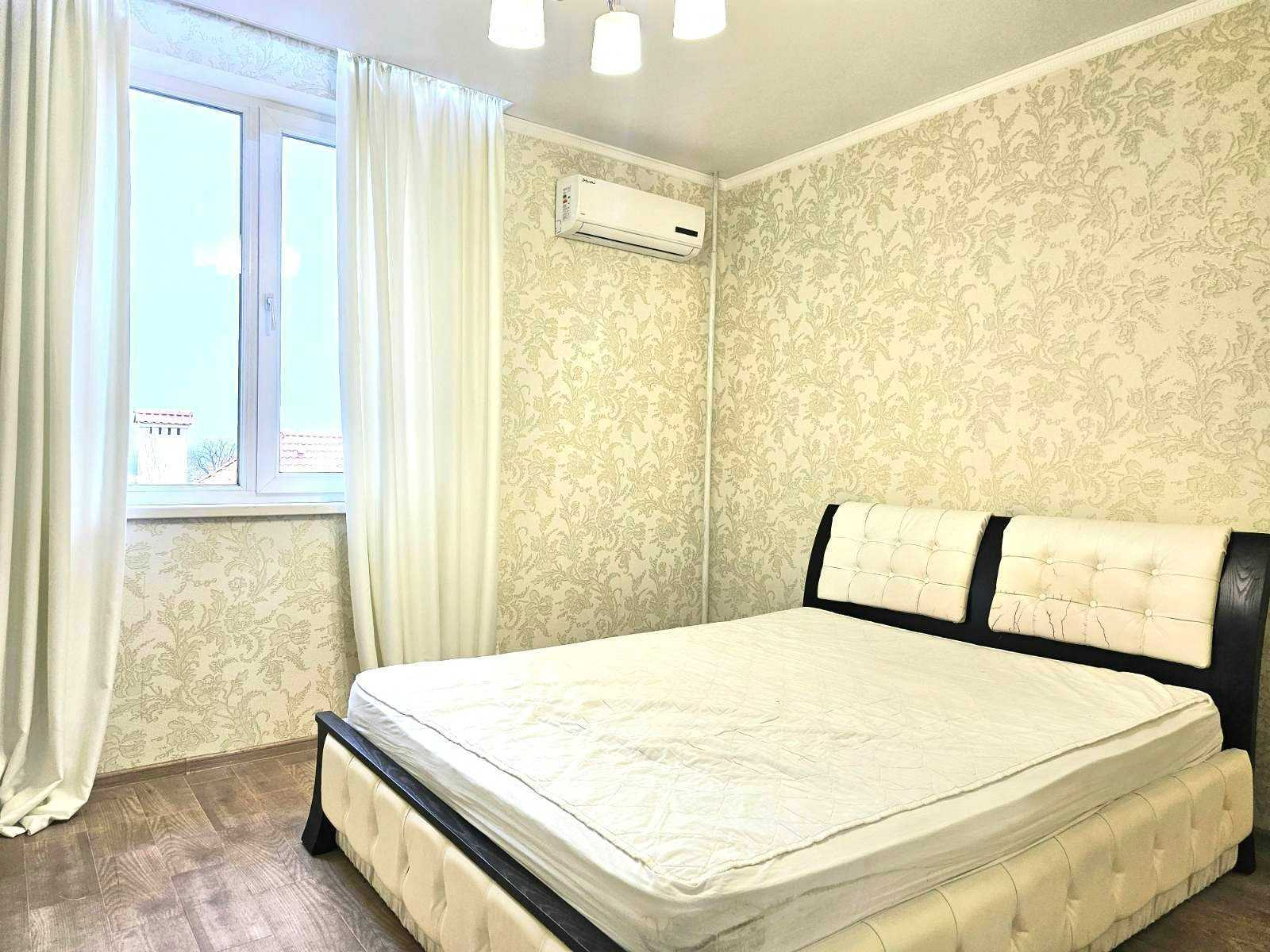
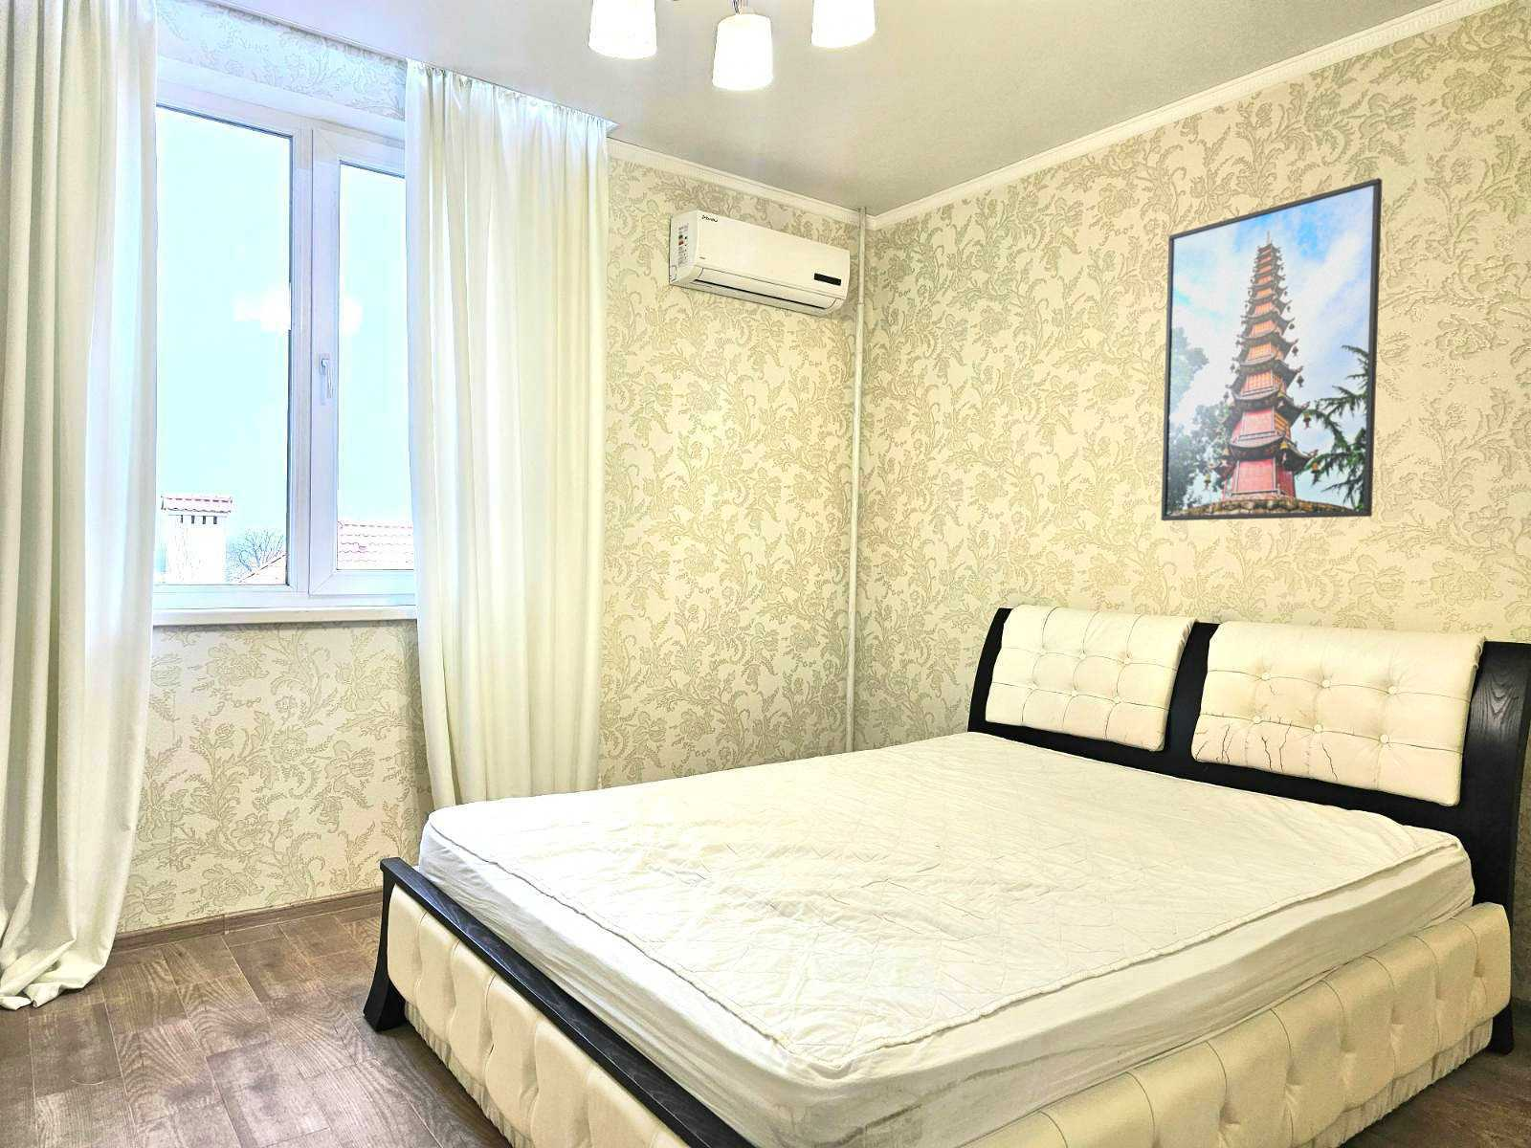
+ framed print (1262, 364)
